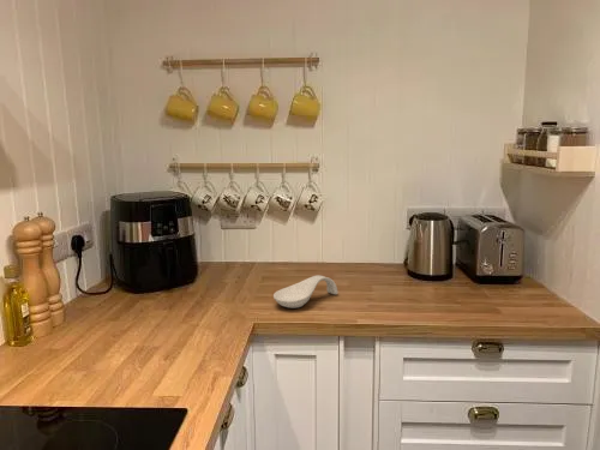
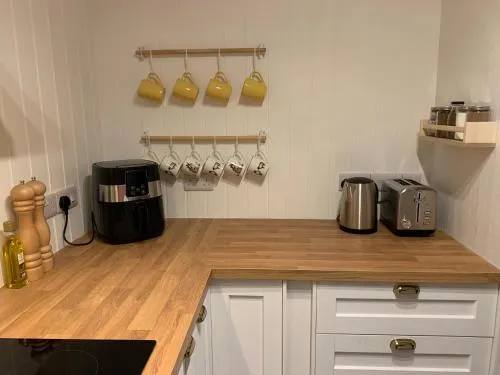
- spoon rest (306, 290)
